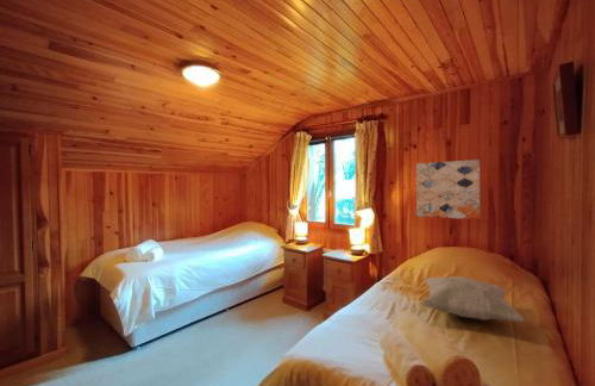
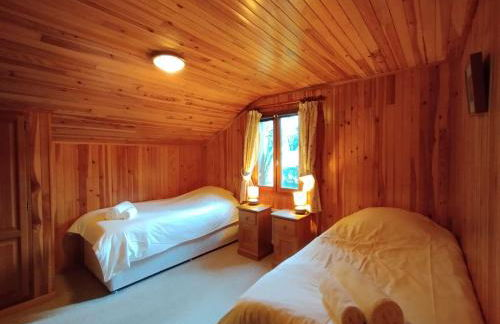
- wall art (446, 189)
- decorative pillow (465, 295)
